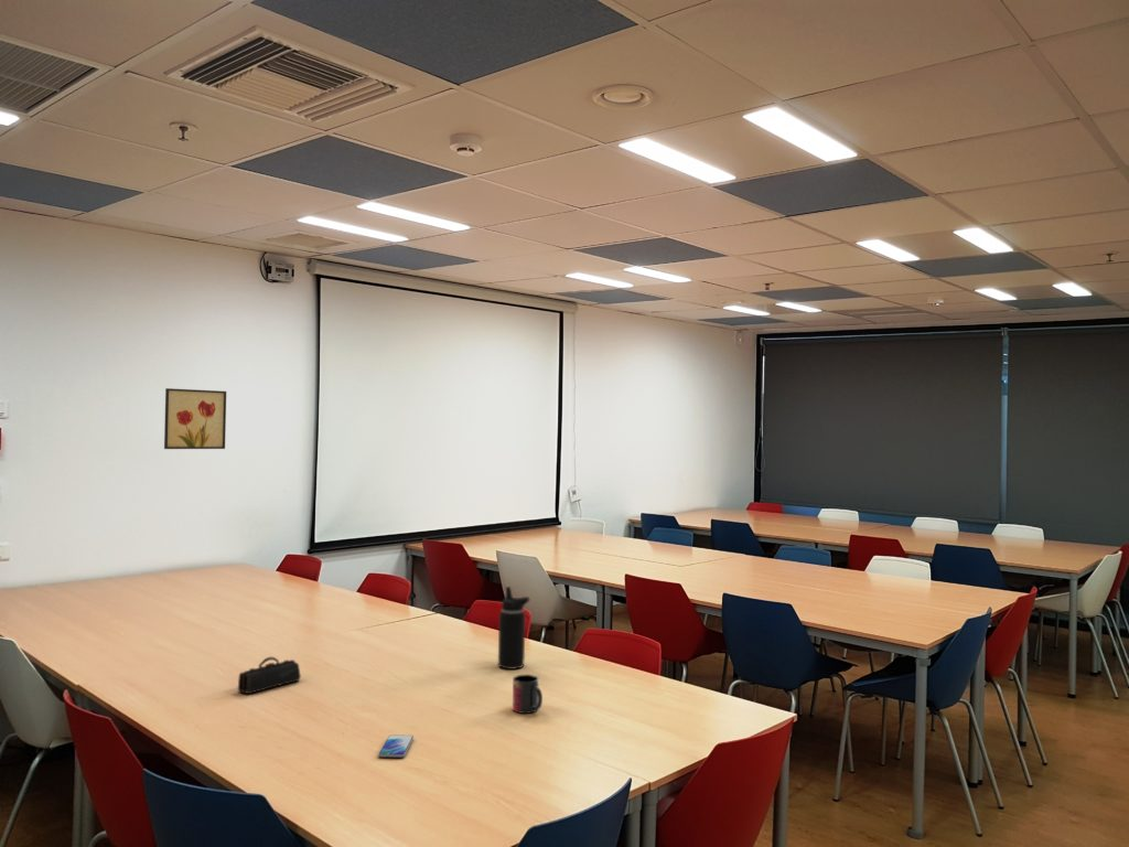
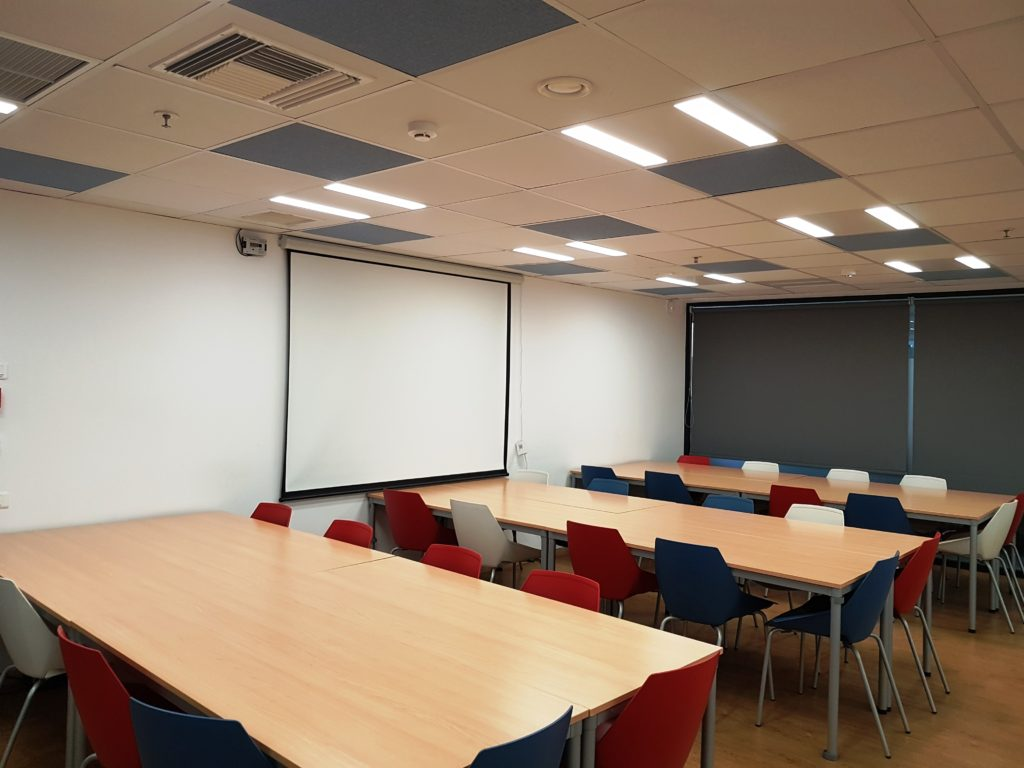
- wall art (195, 419)
- water bottle (514, 628)
- mug (528, 695)
- pencil case (269, 671)
- smartphone (396, 746)
